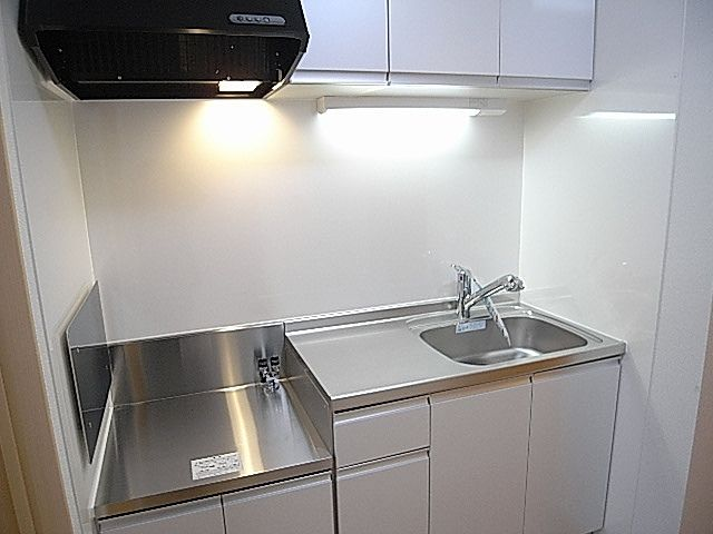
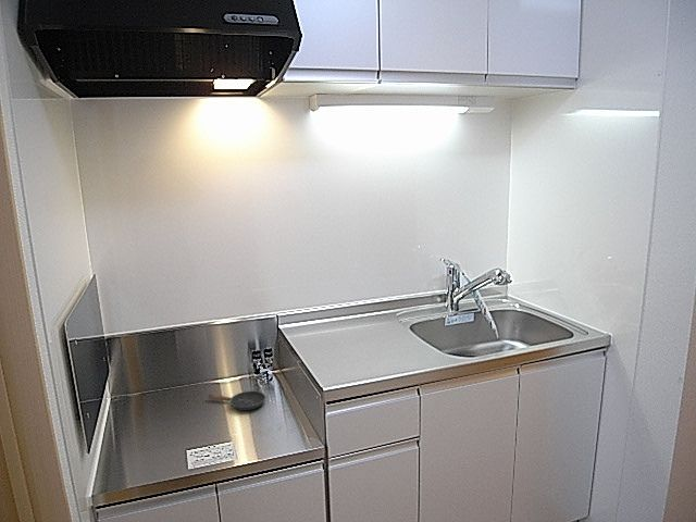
+ frying pan (235, 401)
